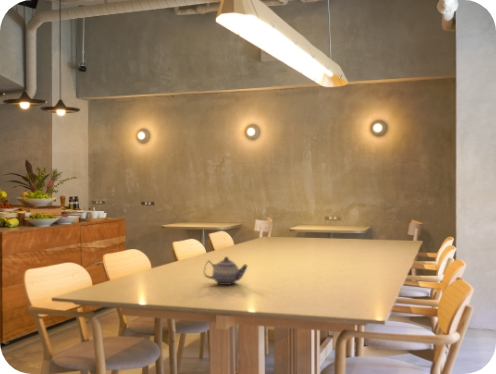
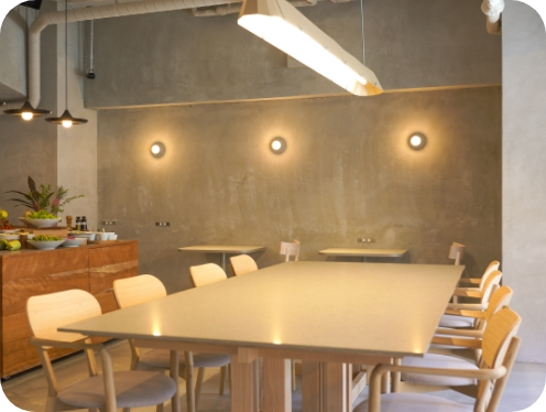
- teapot (225, 269)
